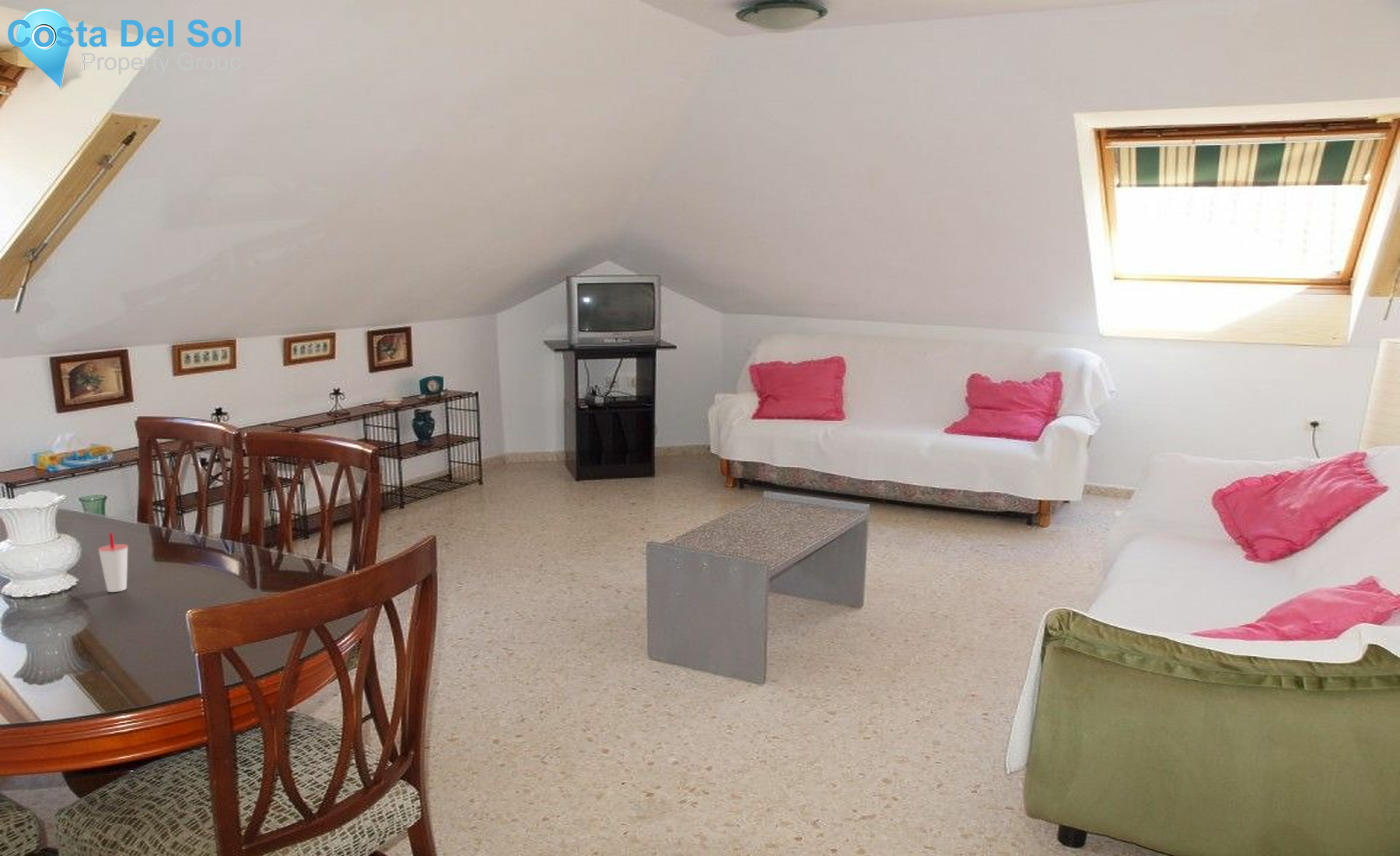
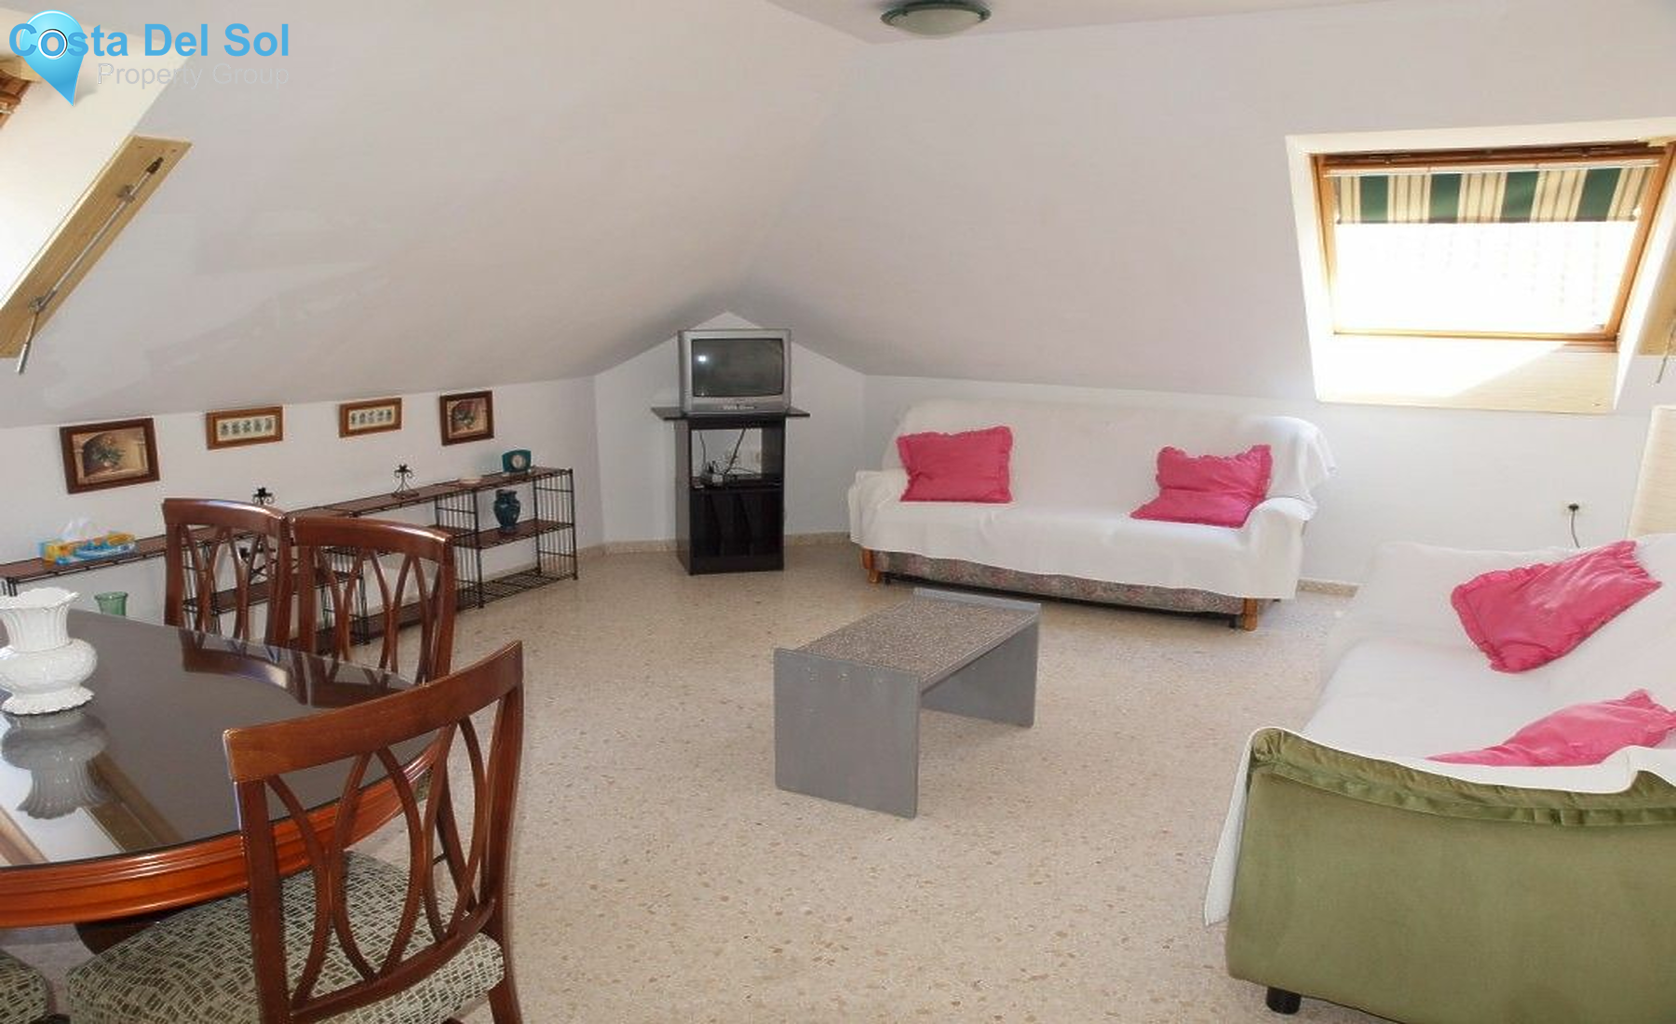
- cup (114, 561)
